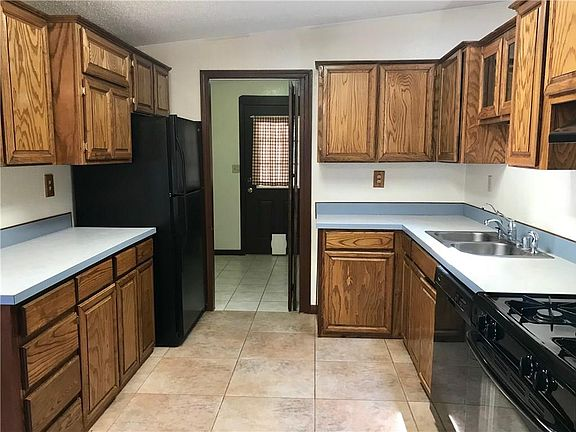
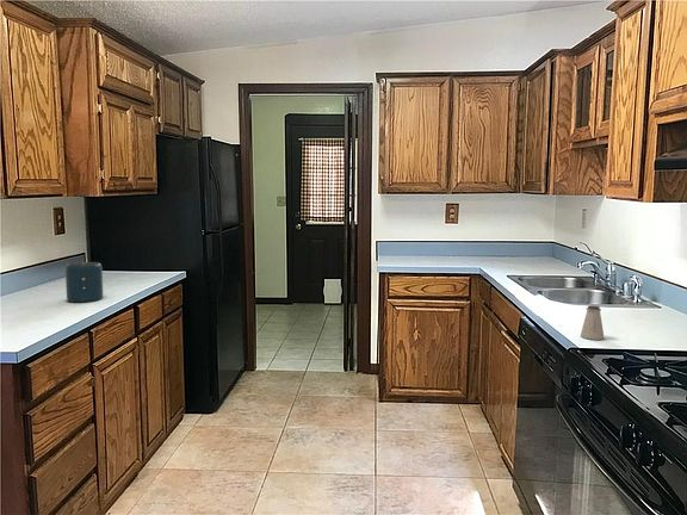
+ speaker (83, 281)
+ saltshaker (593, 321)
